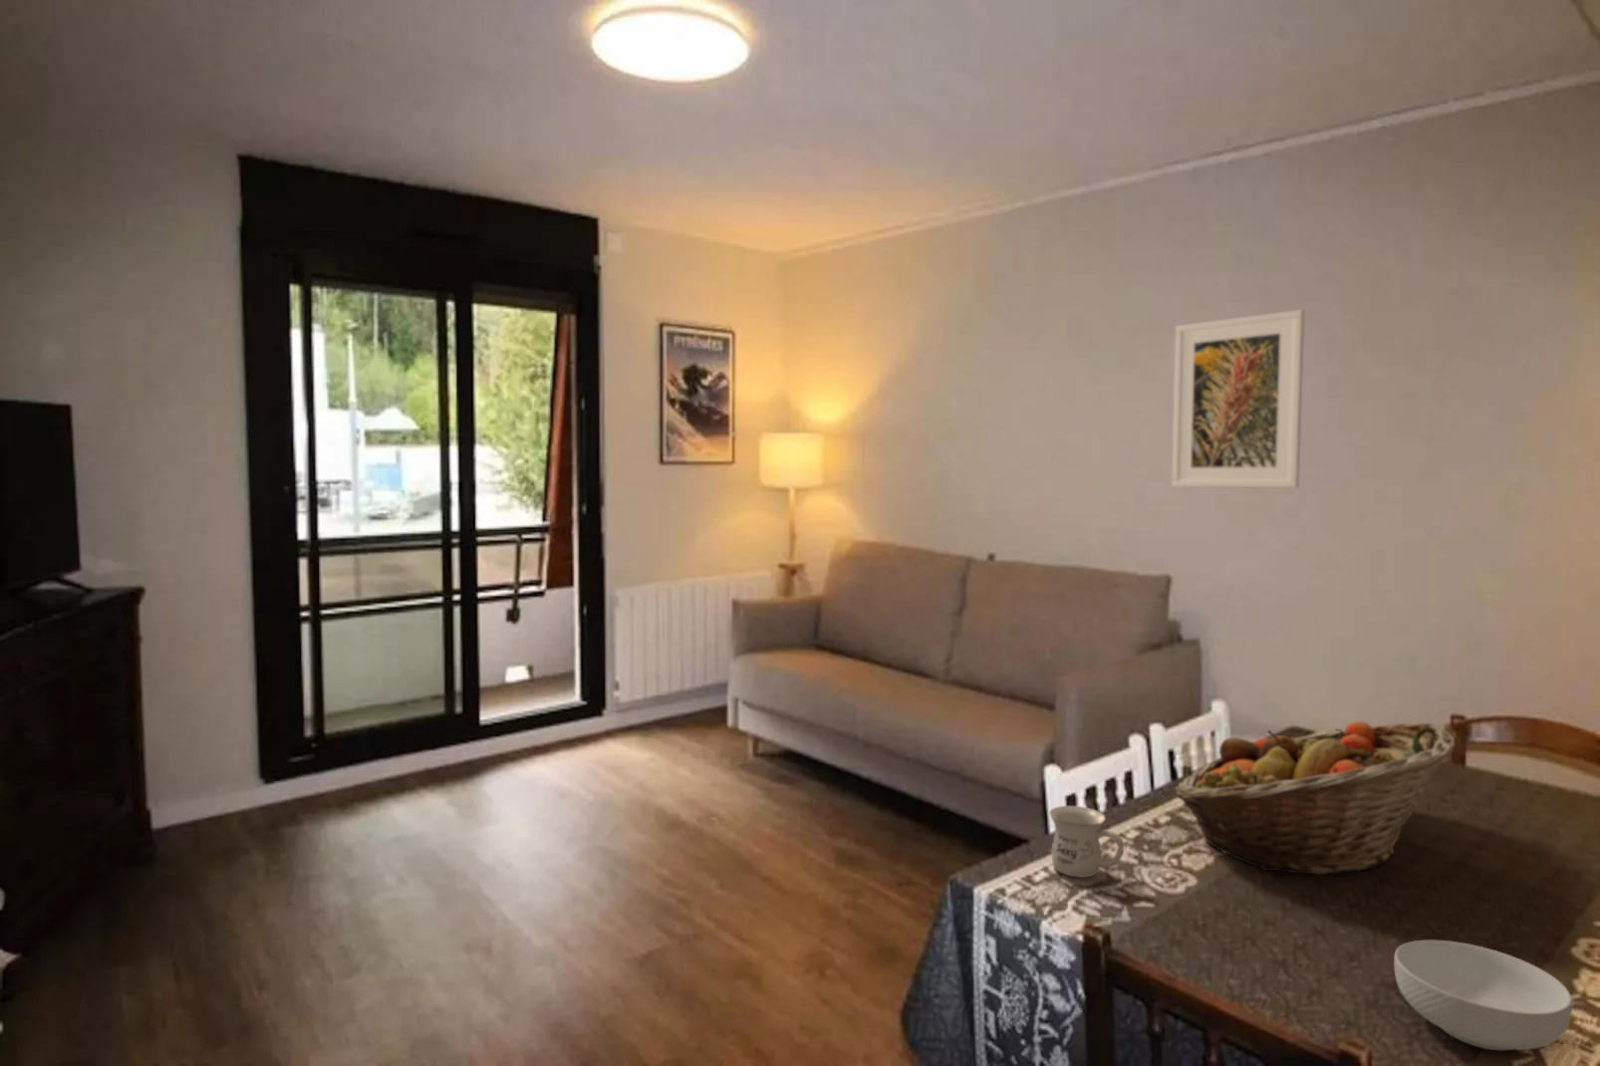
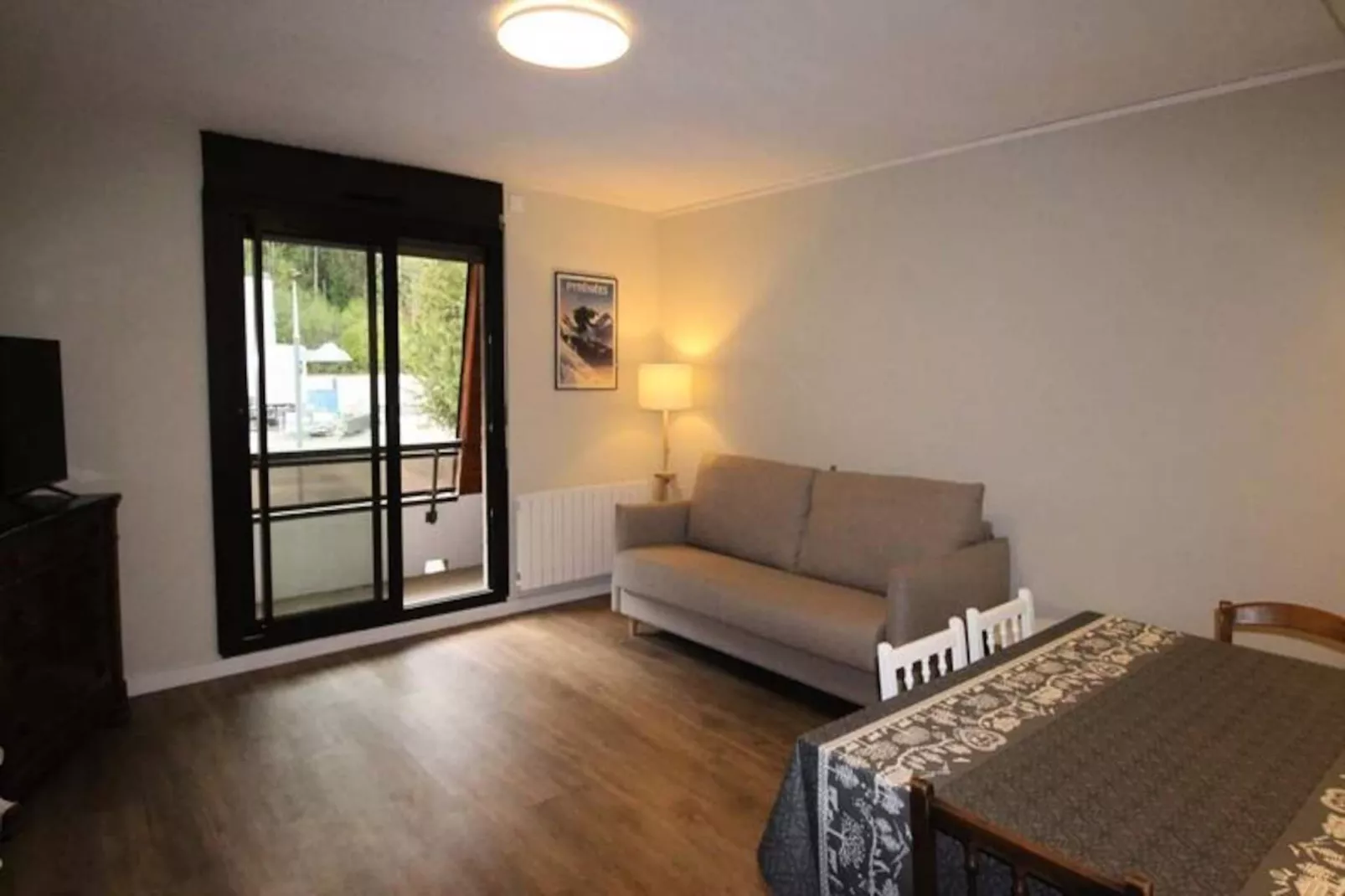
- cereal bowl (1477, 1002)
- fruit basket (1310, 782)
- mug (1087, 846)
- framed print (1235, 402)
